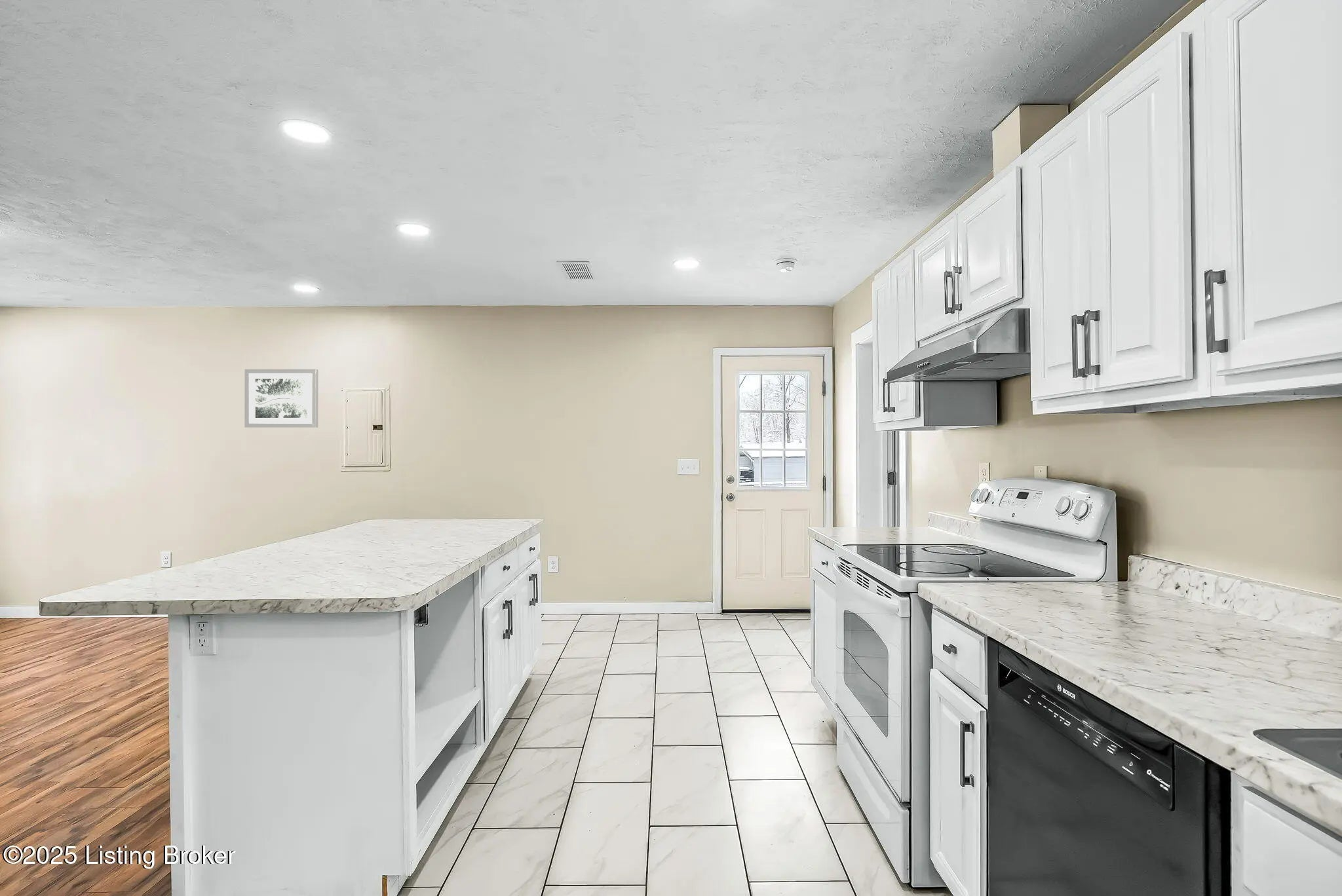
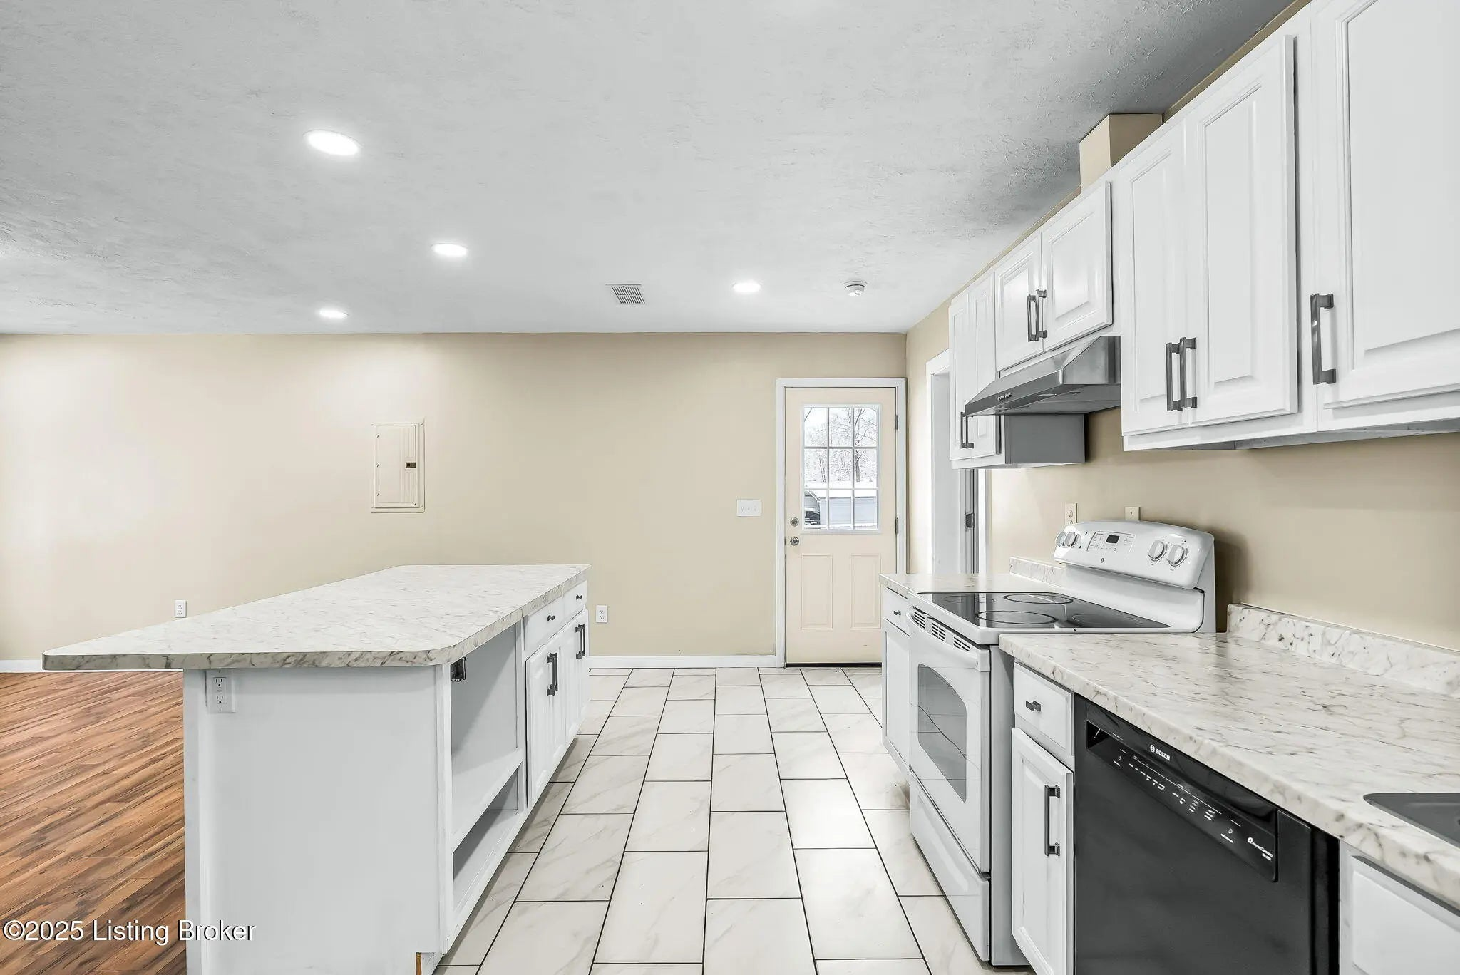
- wall art (281, 398)
